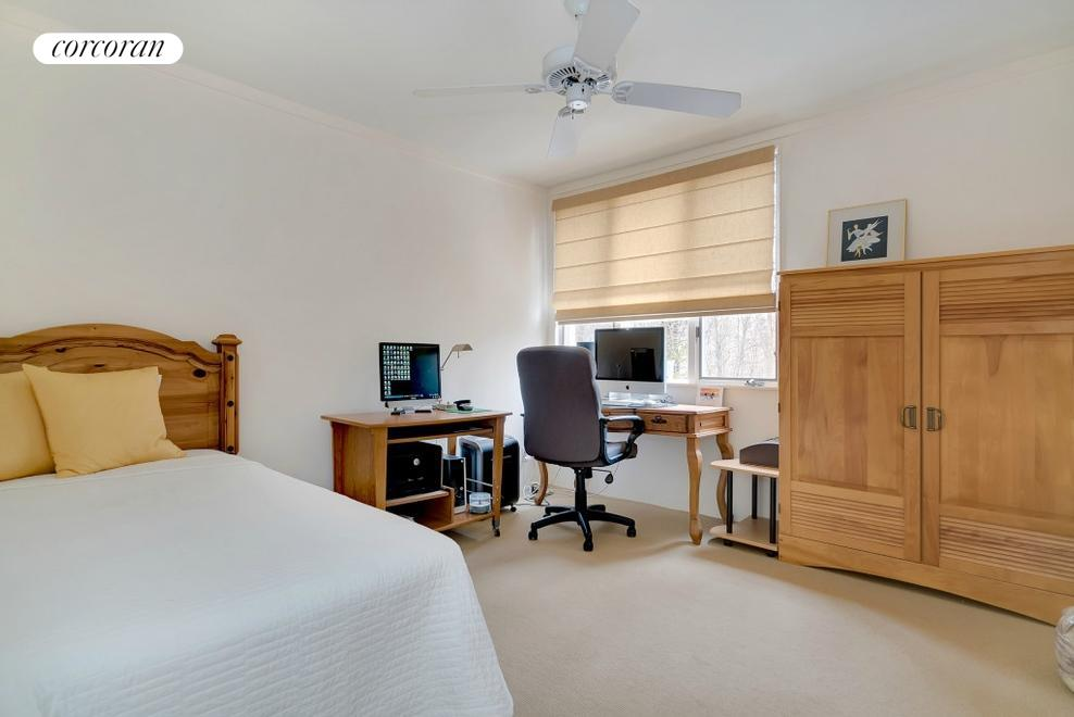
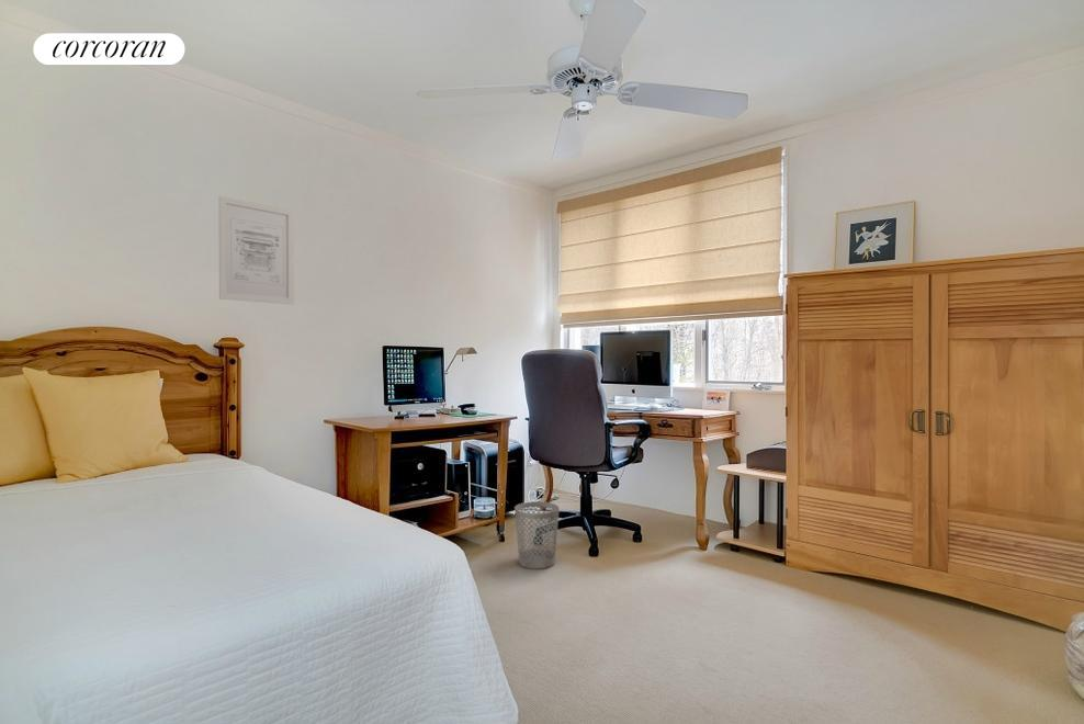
+ wastebasket (537, 534)
+ wall art (258, 252)
